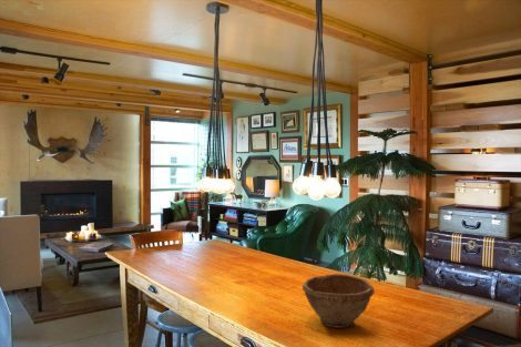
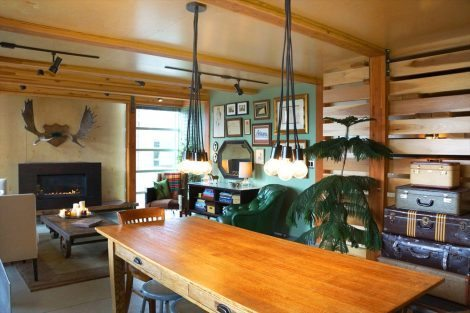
- bowl (337, 302)
